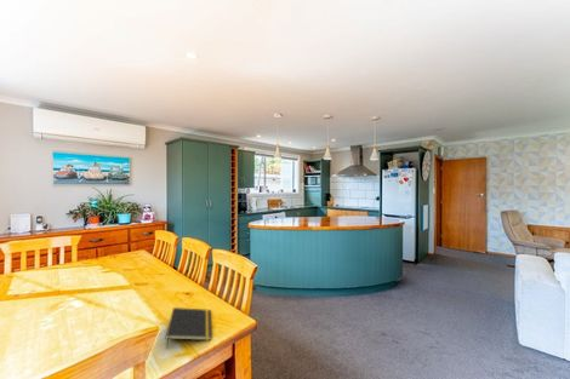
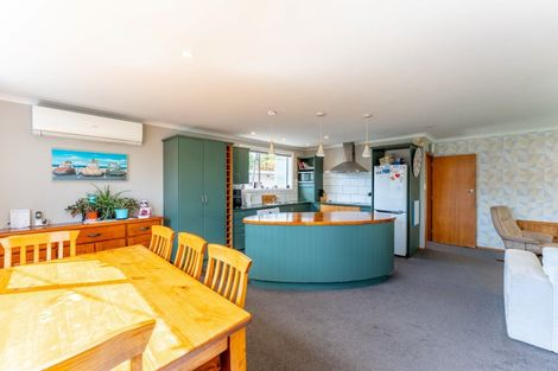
- notepad (190, 322)
